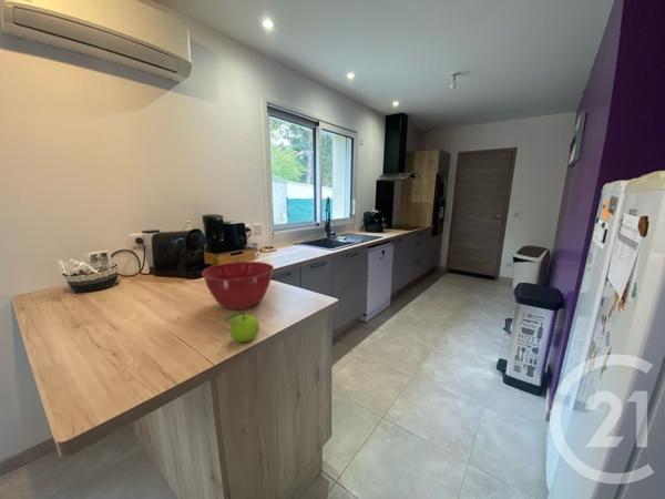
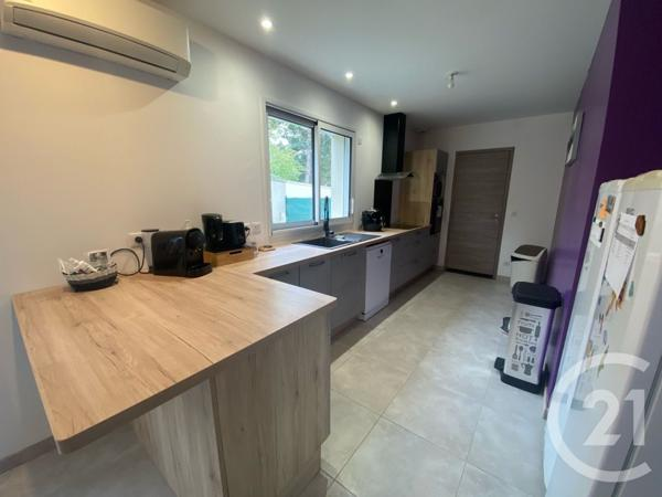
- fruit (238, 326)
- mixing bowl (239, 286)
